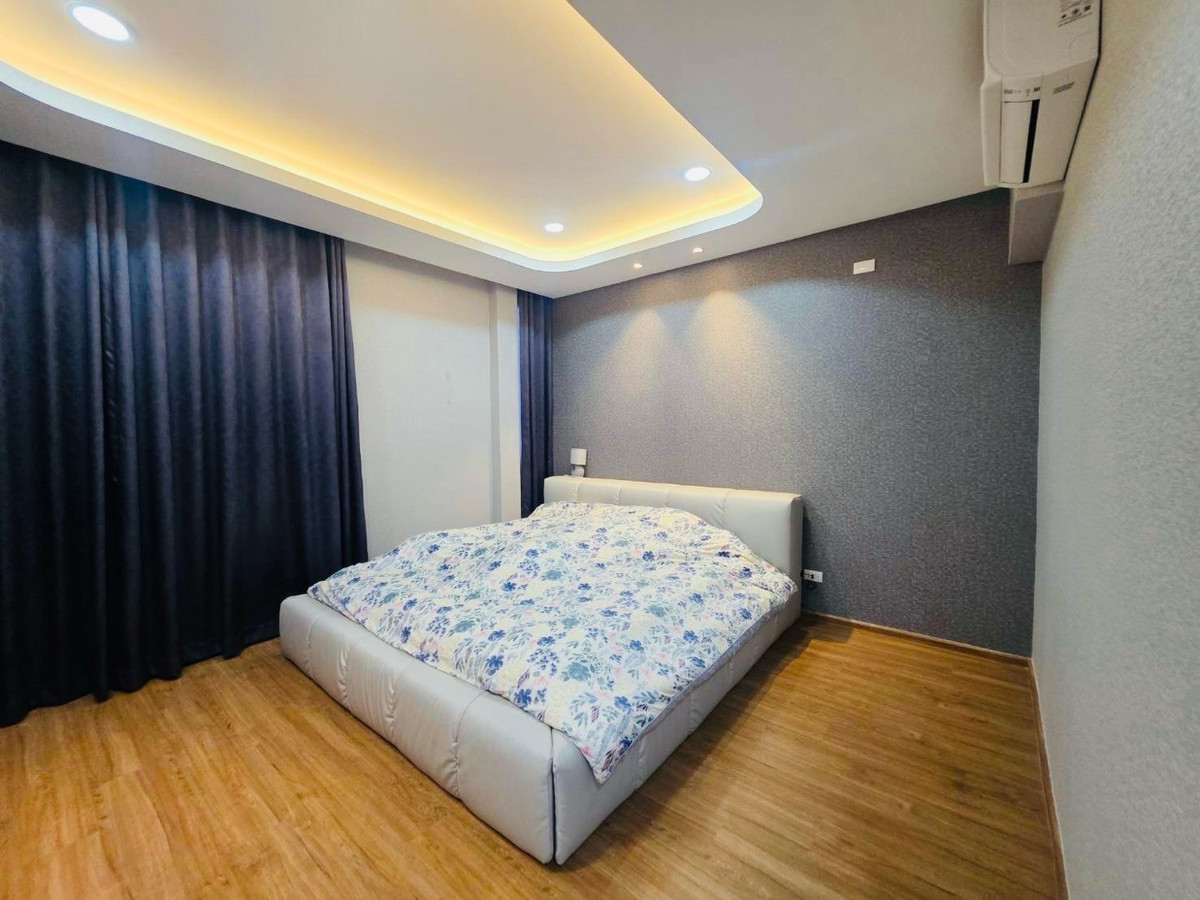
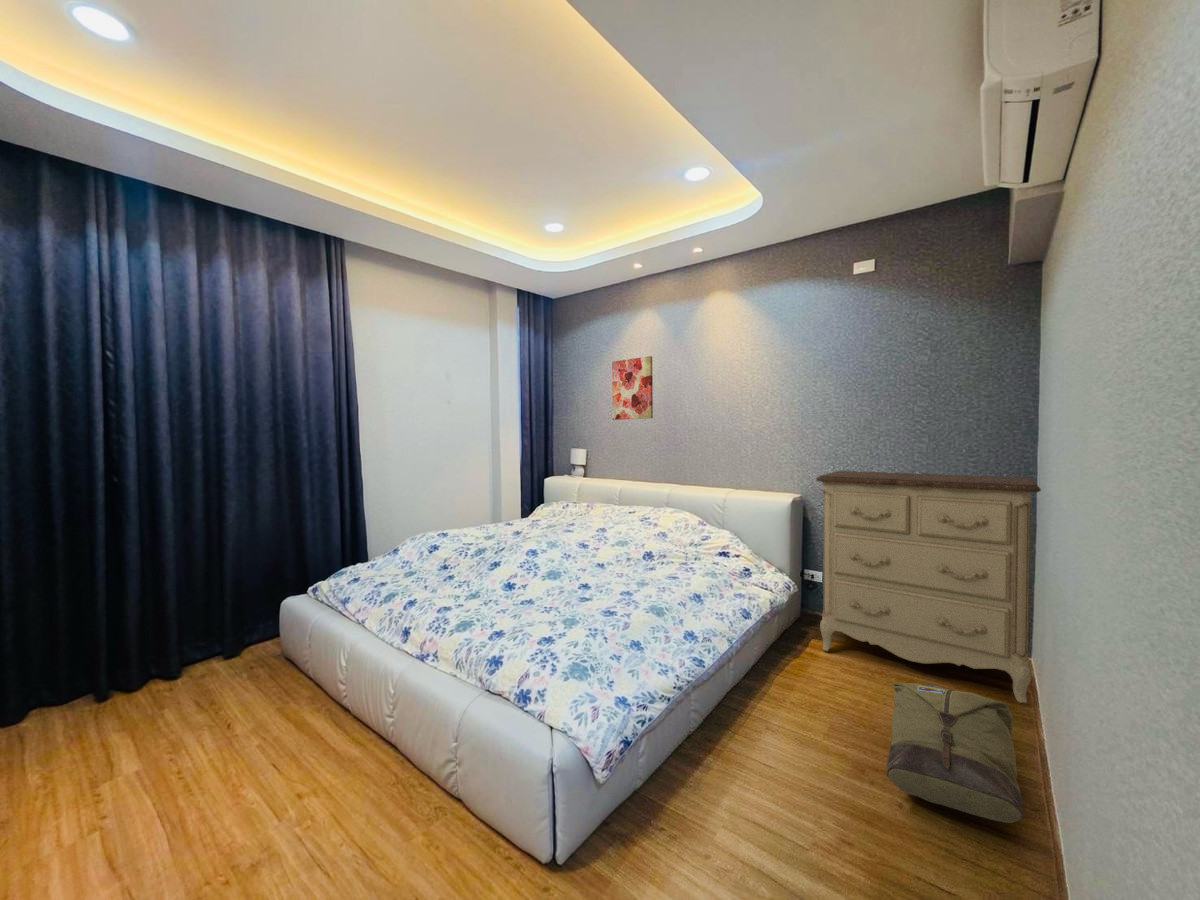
+ wall art (631, 389)
+ dresser (918, 568)
+ backpack (950, 732)
